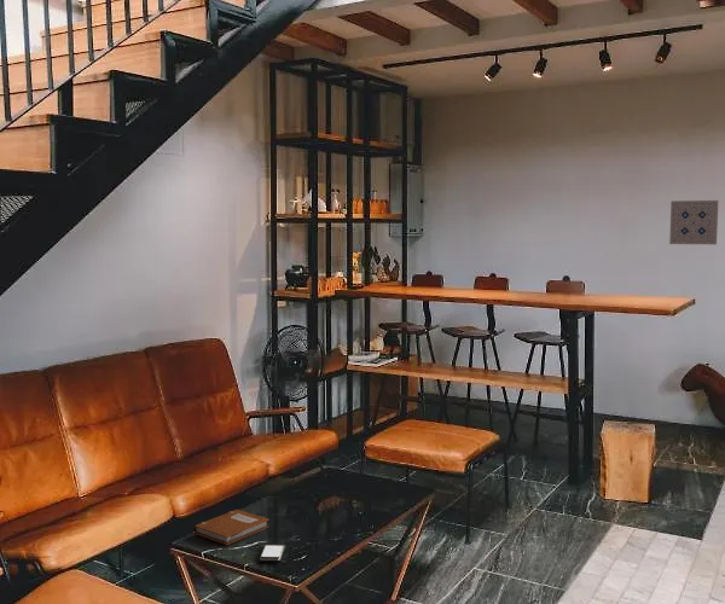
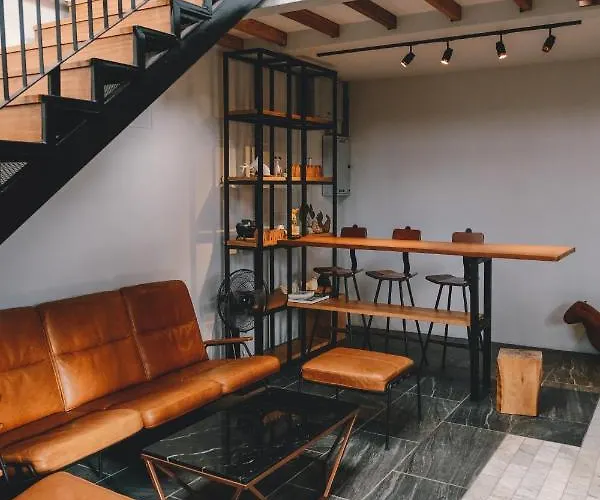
- smartphone (272, 552)
- notebook (232, 525)
- wall art (694, 222)
